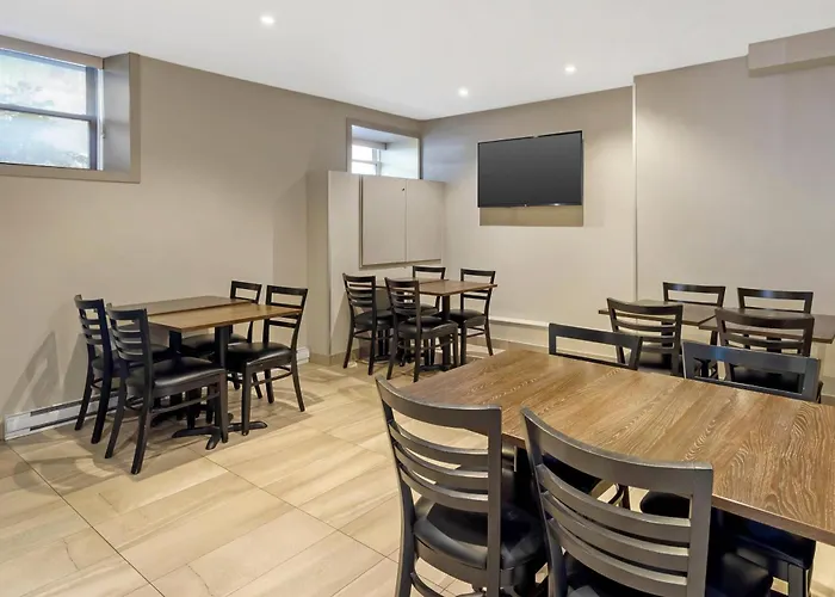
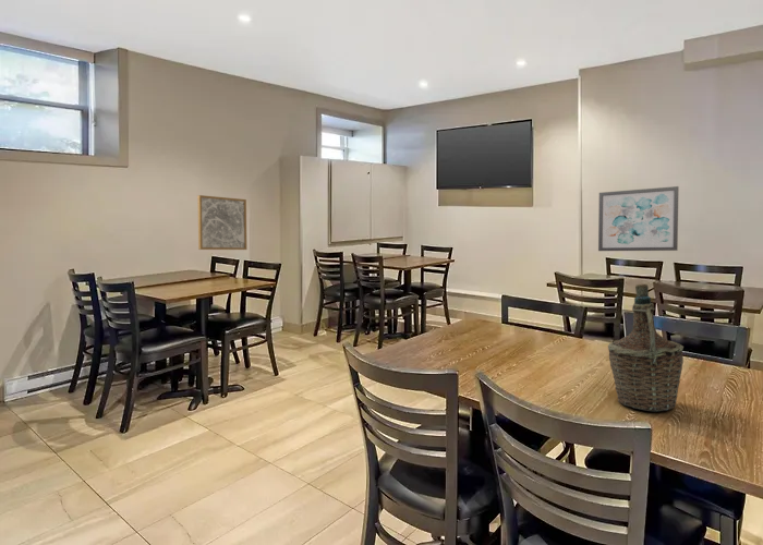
+ bottle (644, 344)
+ wall art (637, 220)
+ wall art (222, 223)
